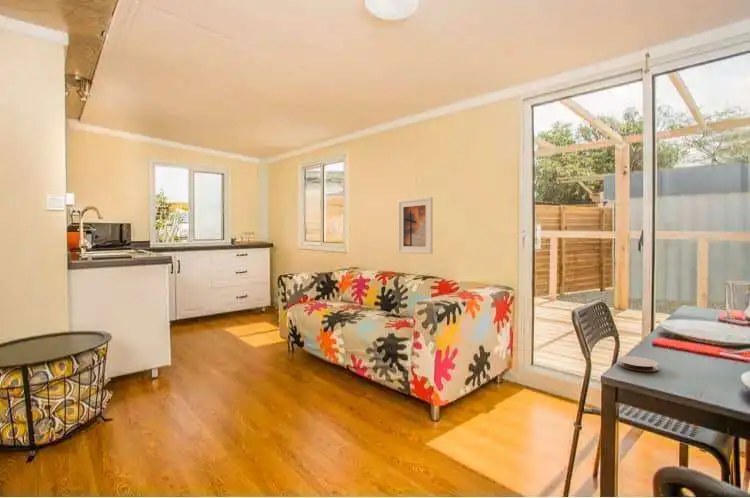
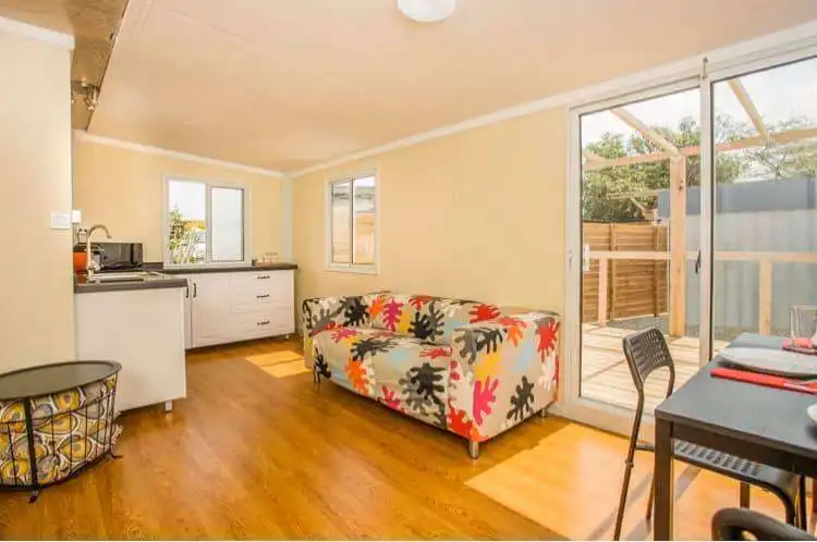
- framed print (414, 226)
- coaster (637, 363)
